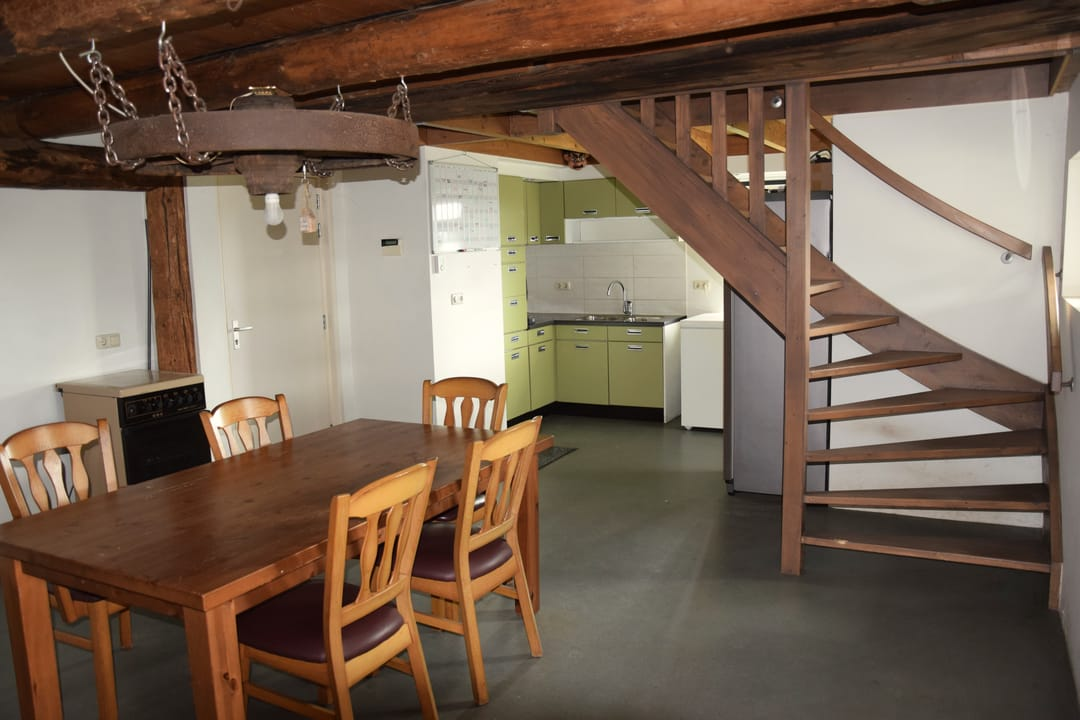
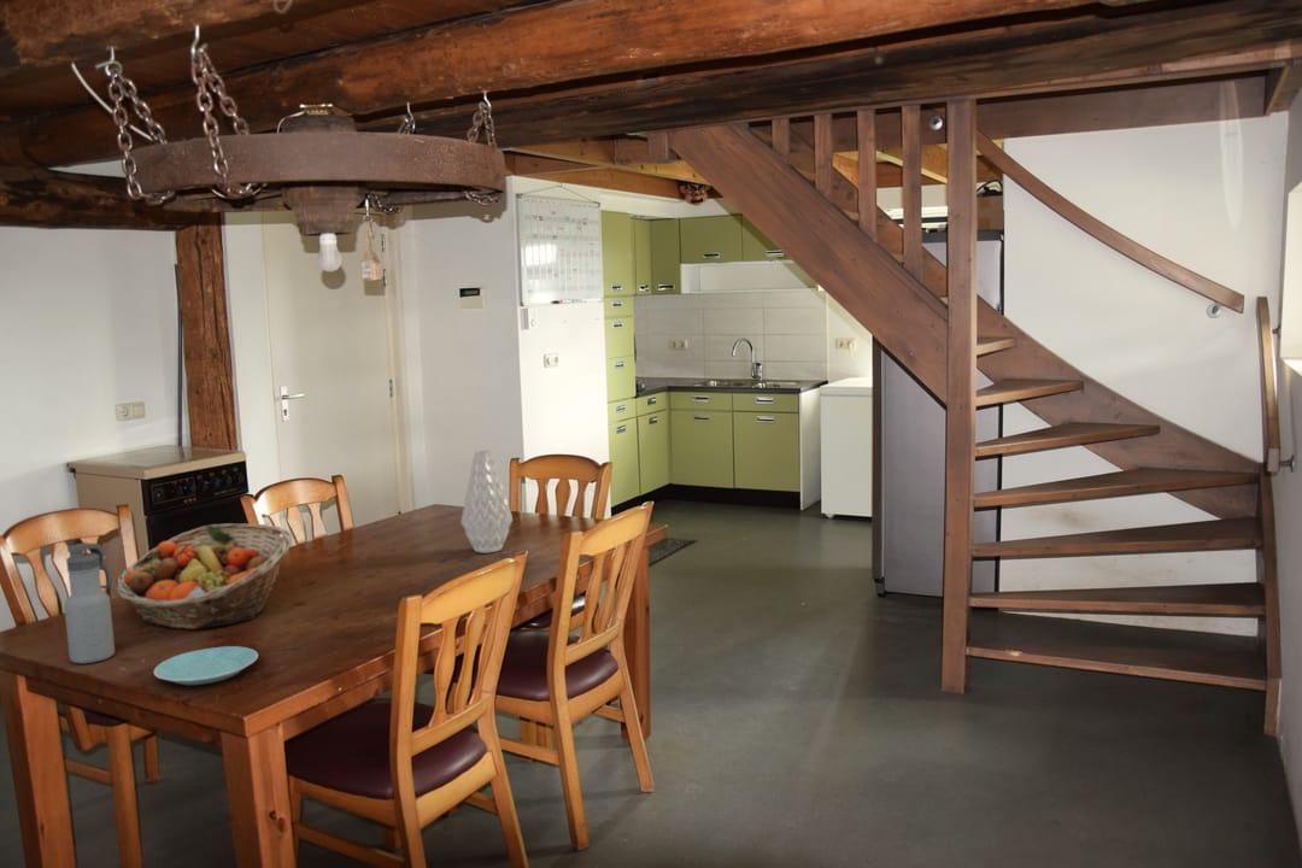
+ plate (206, 667)
+ fruit basket (206, 574)
+ vase (486, 500)
+ water bottle (87, 600)
